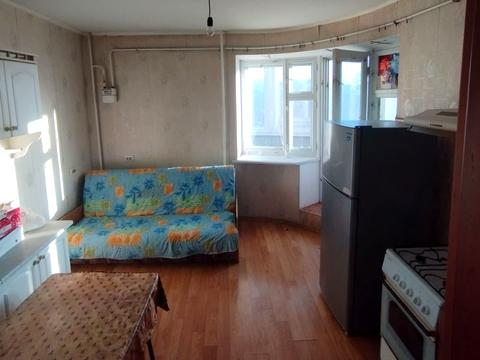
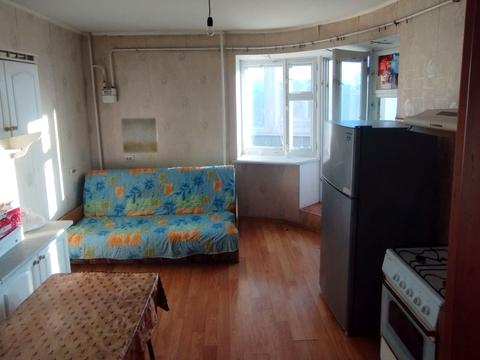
+ wall art (140, 135)
